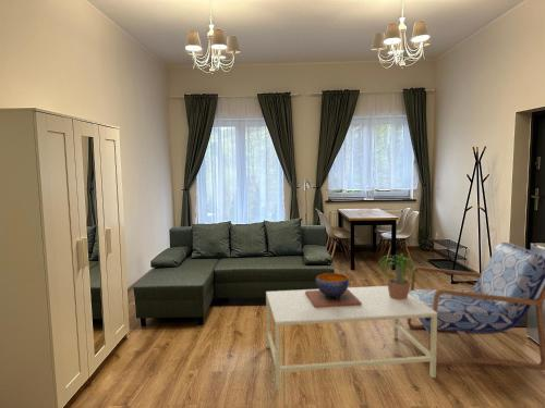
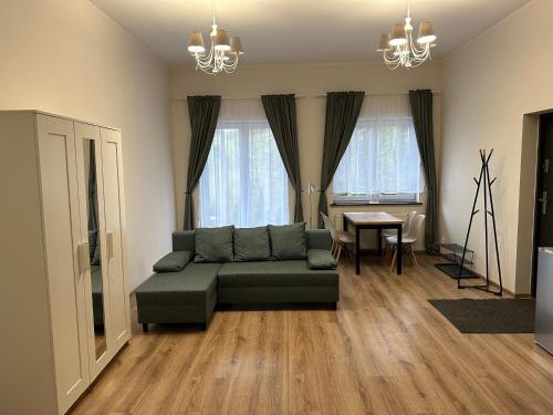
- decorative bowl (331, 287)
- potted plant (396, 275)
- coffee table (343, 321)
- armchair (471, 297)
